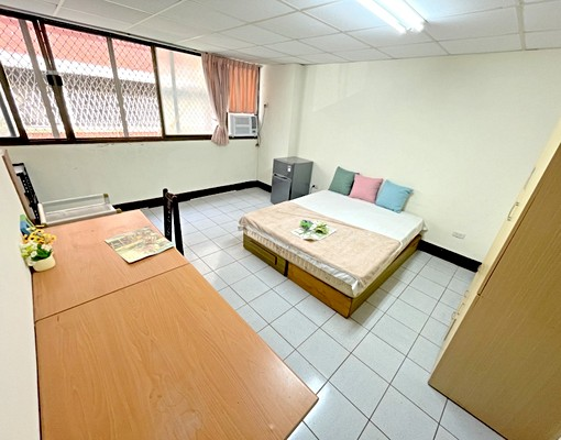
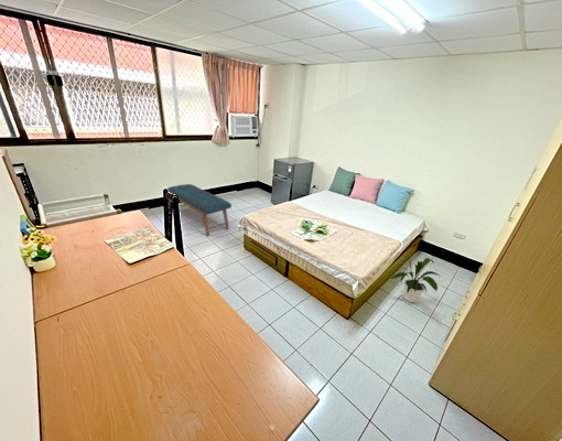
+ bench (197, 206)
+ house plant (417, 279)
